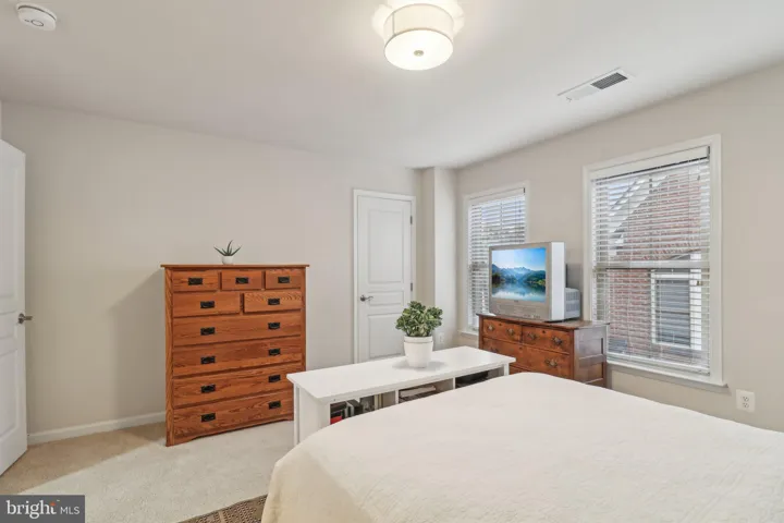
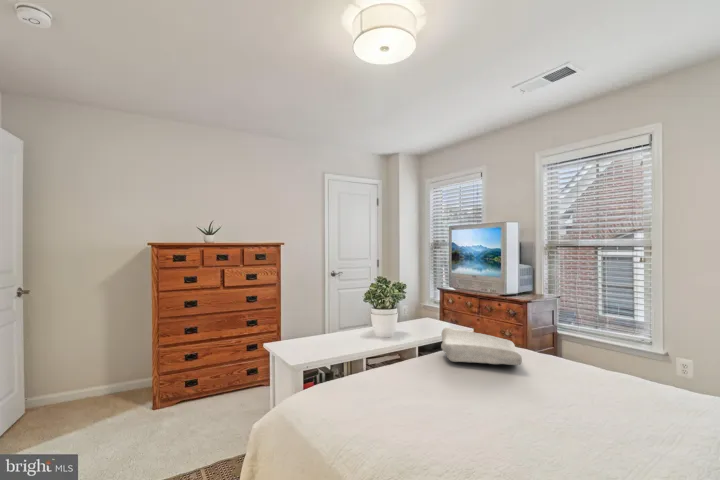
+ soap bar (477, 347)
